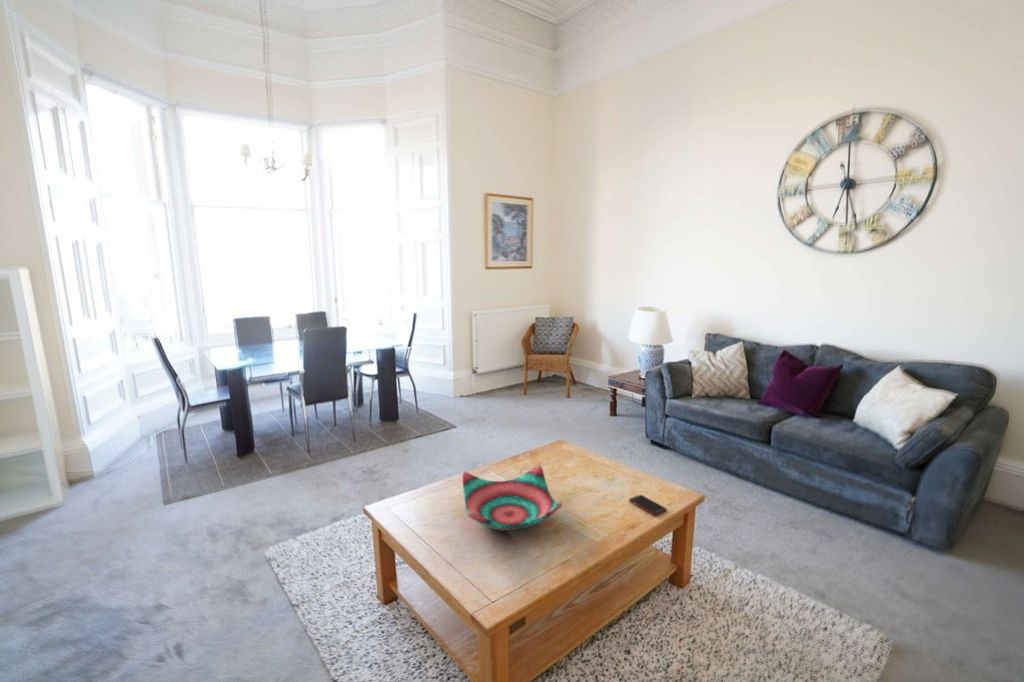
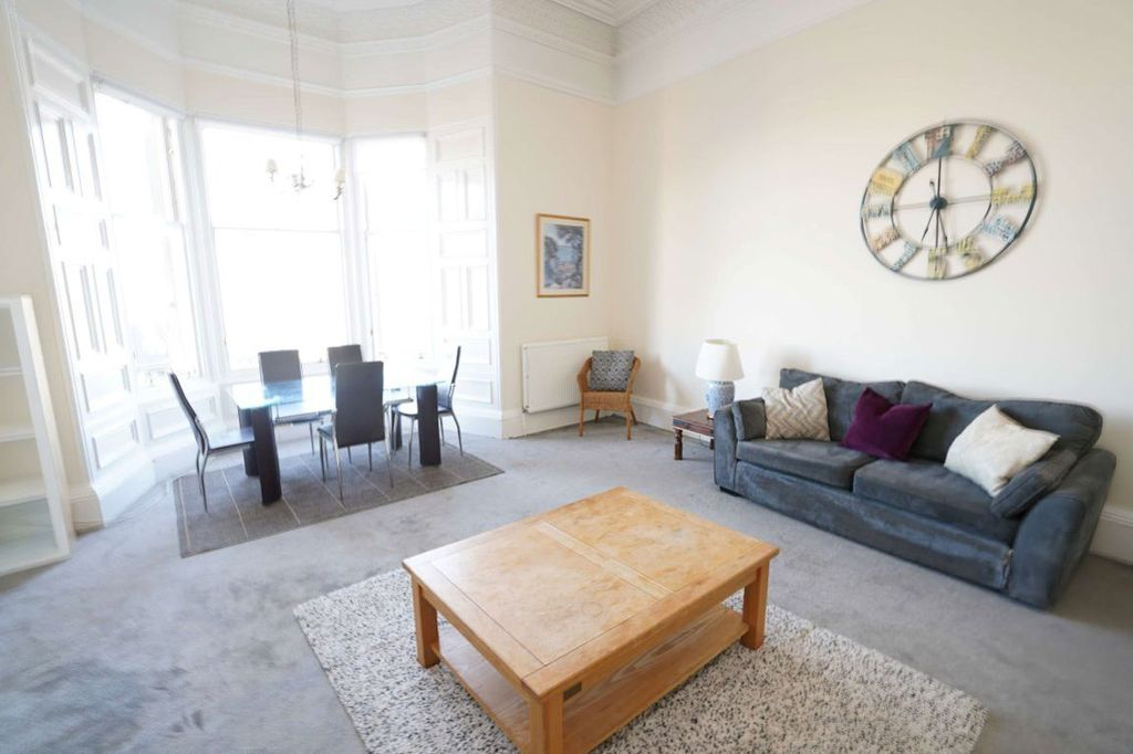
- cell phone (647, 505)
- decorative bowl (509, 502)
